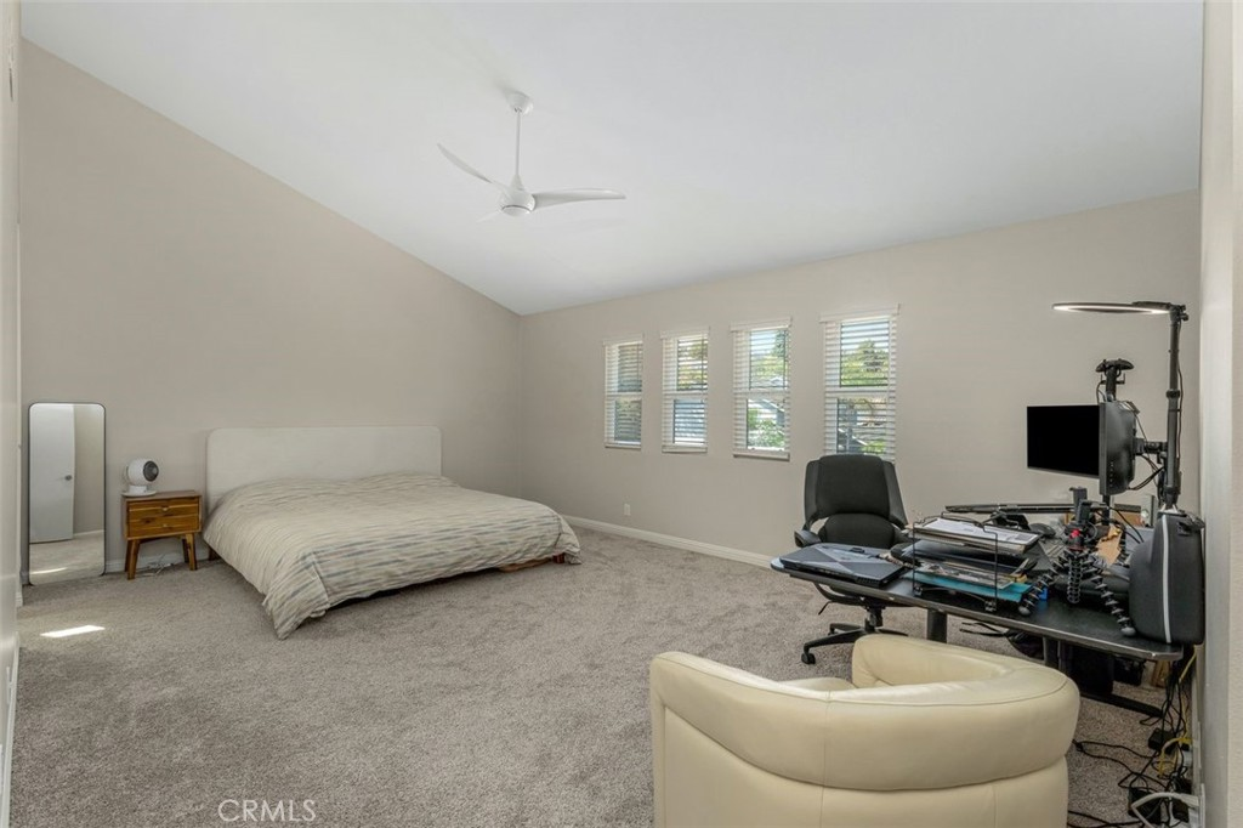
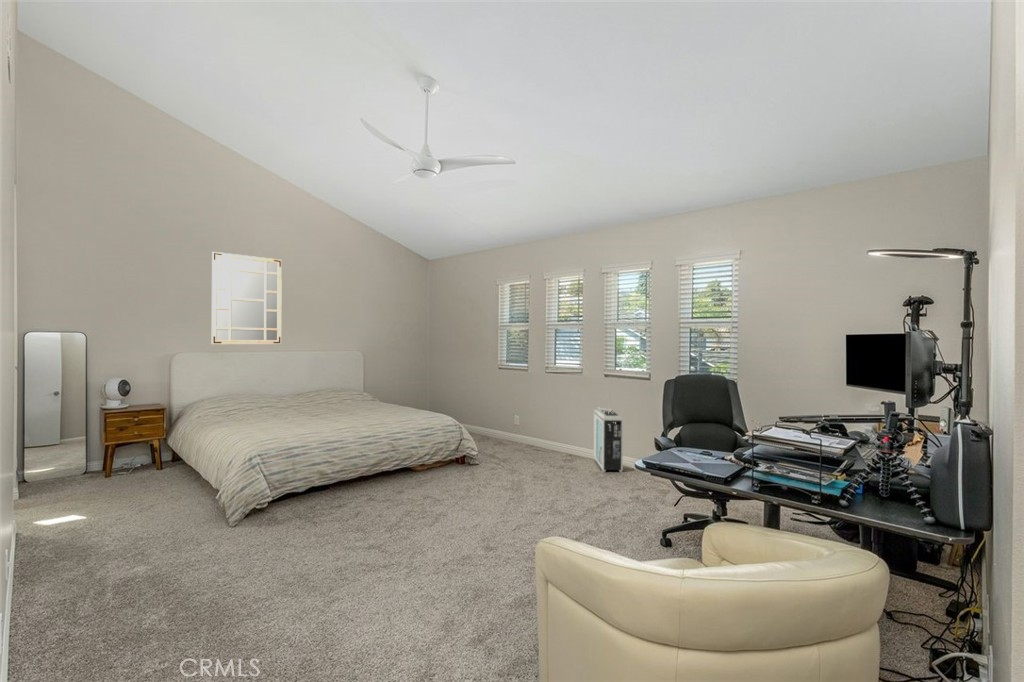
+ mirror (248, 300)
+ air purifier (607, 438)
